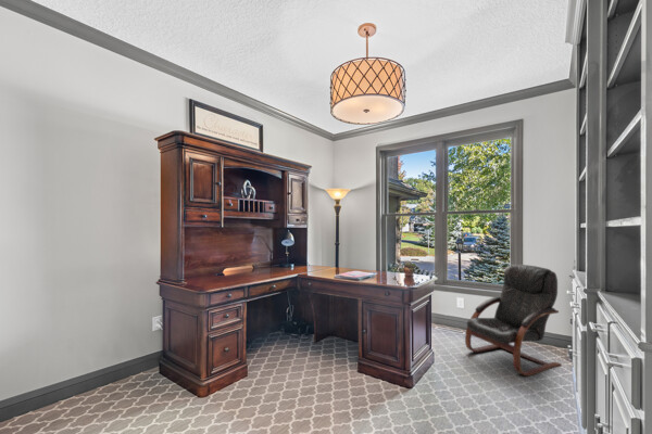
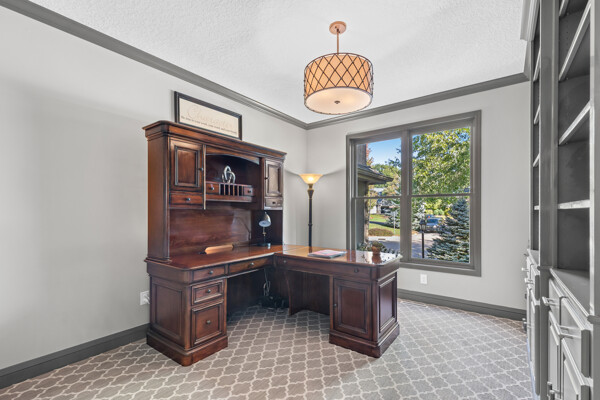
- armchair (511, 312)
